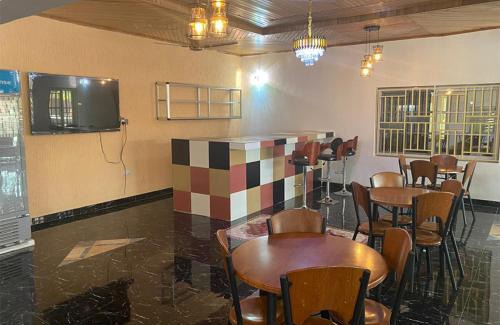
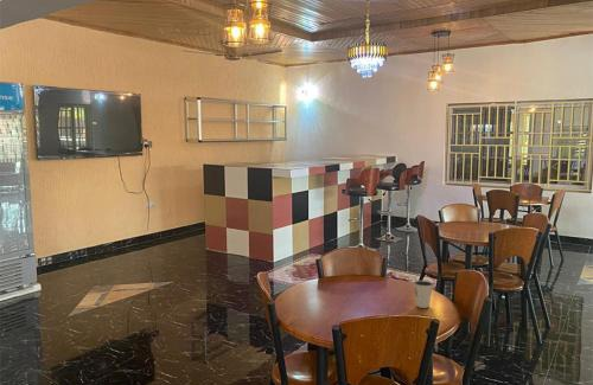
+ dixie cup (422, 294)
